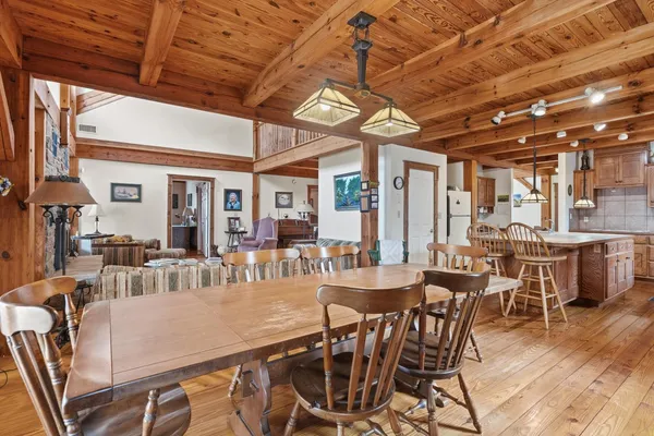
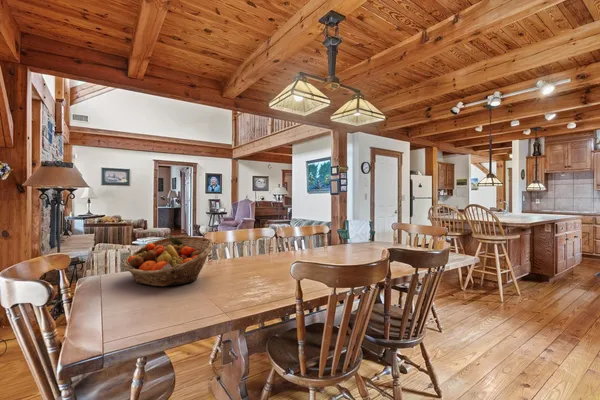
+ fruit basket (170, 259)
